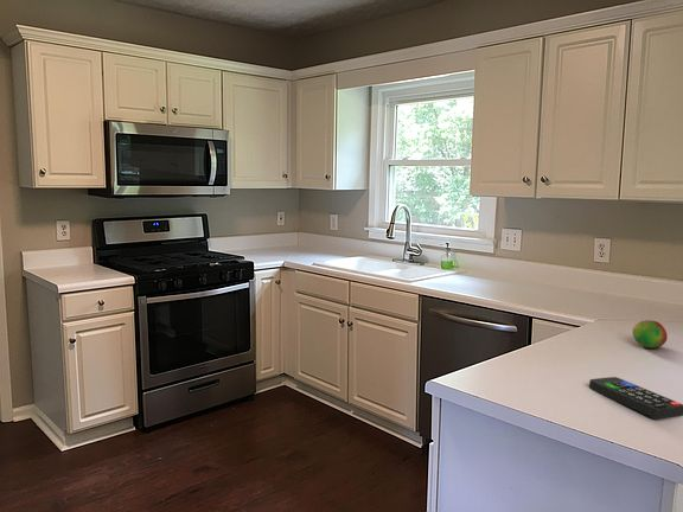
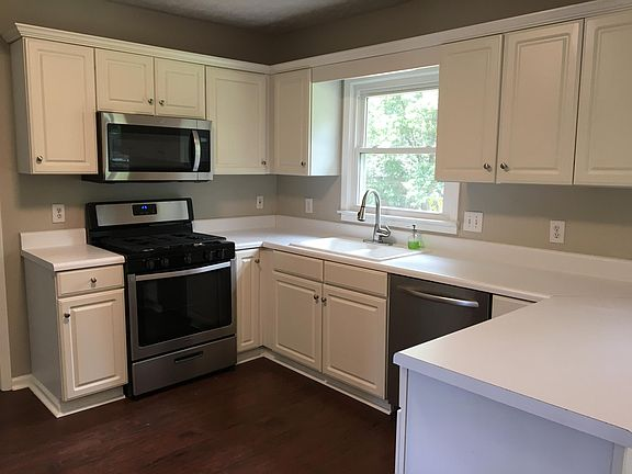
- fruit (650, 333)
- remote control (633, 395)
